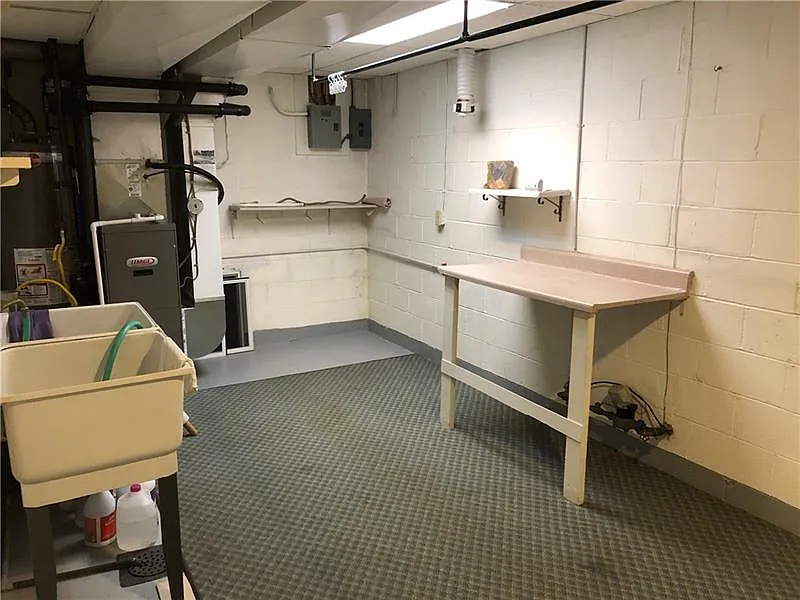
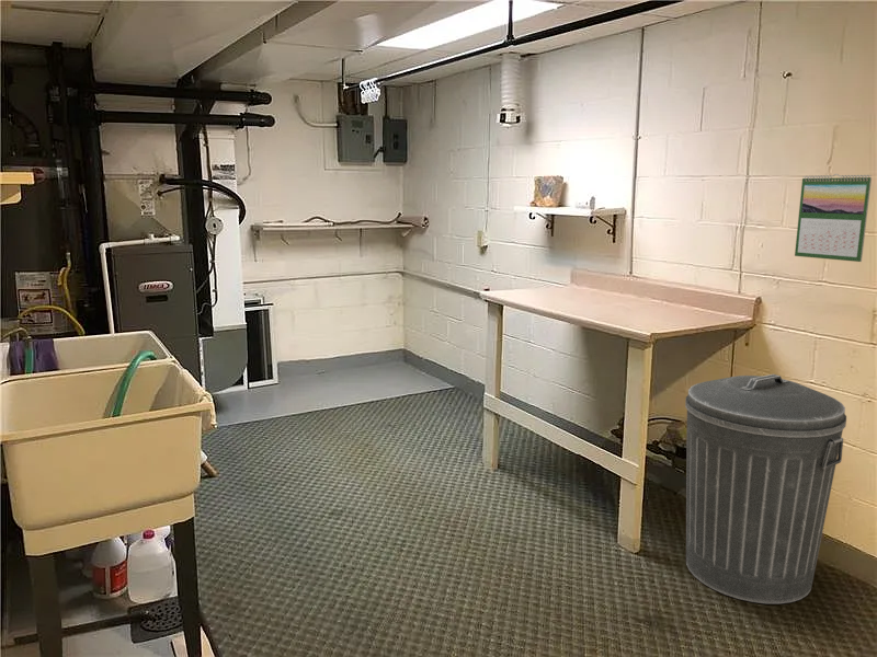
+ calendar (831, 217)
+ trash can (755, 476)
